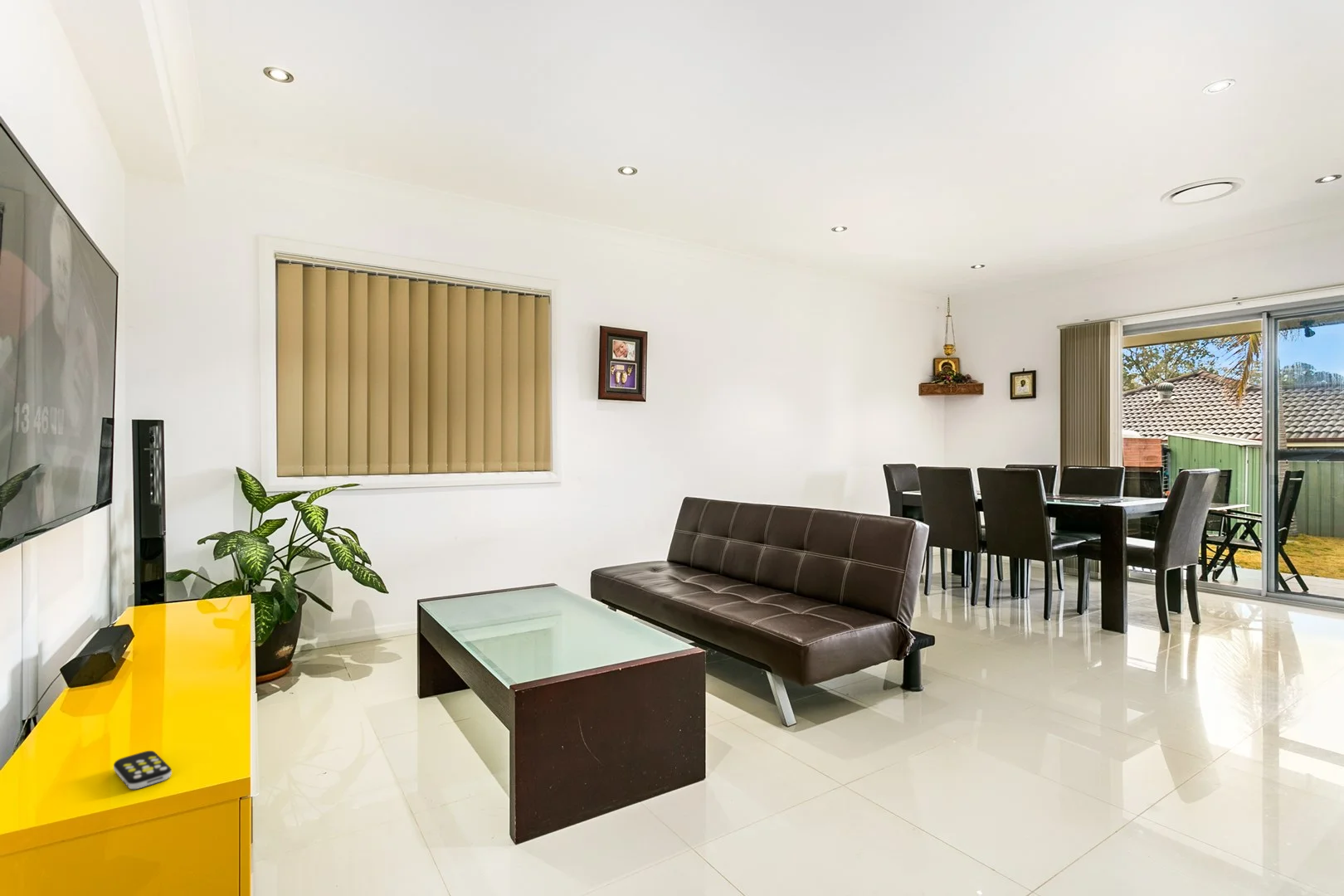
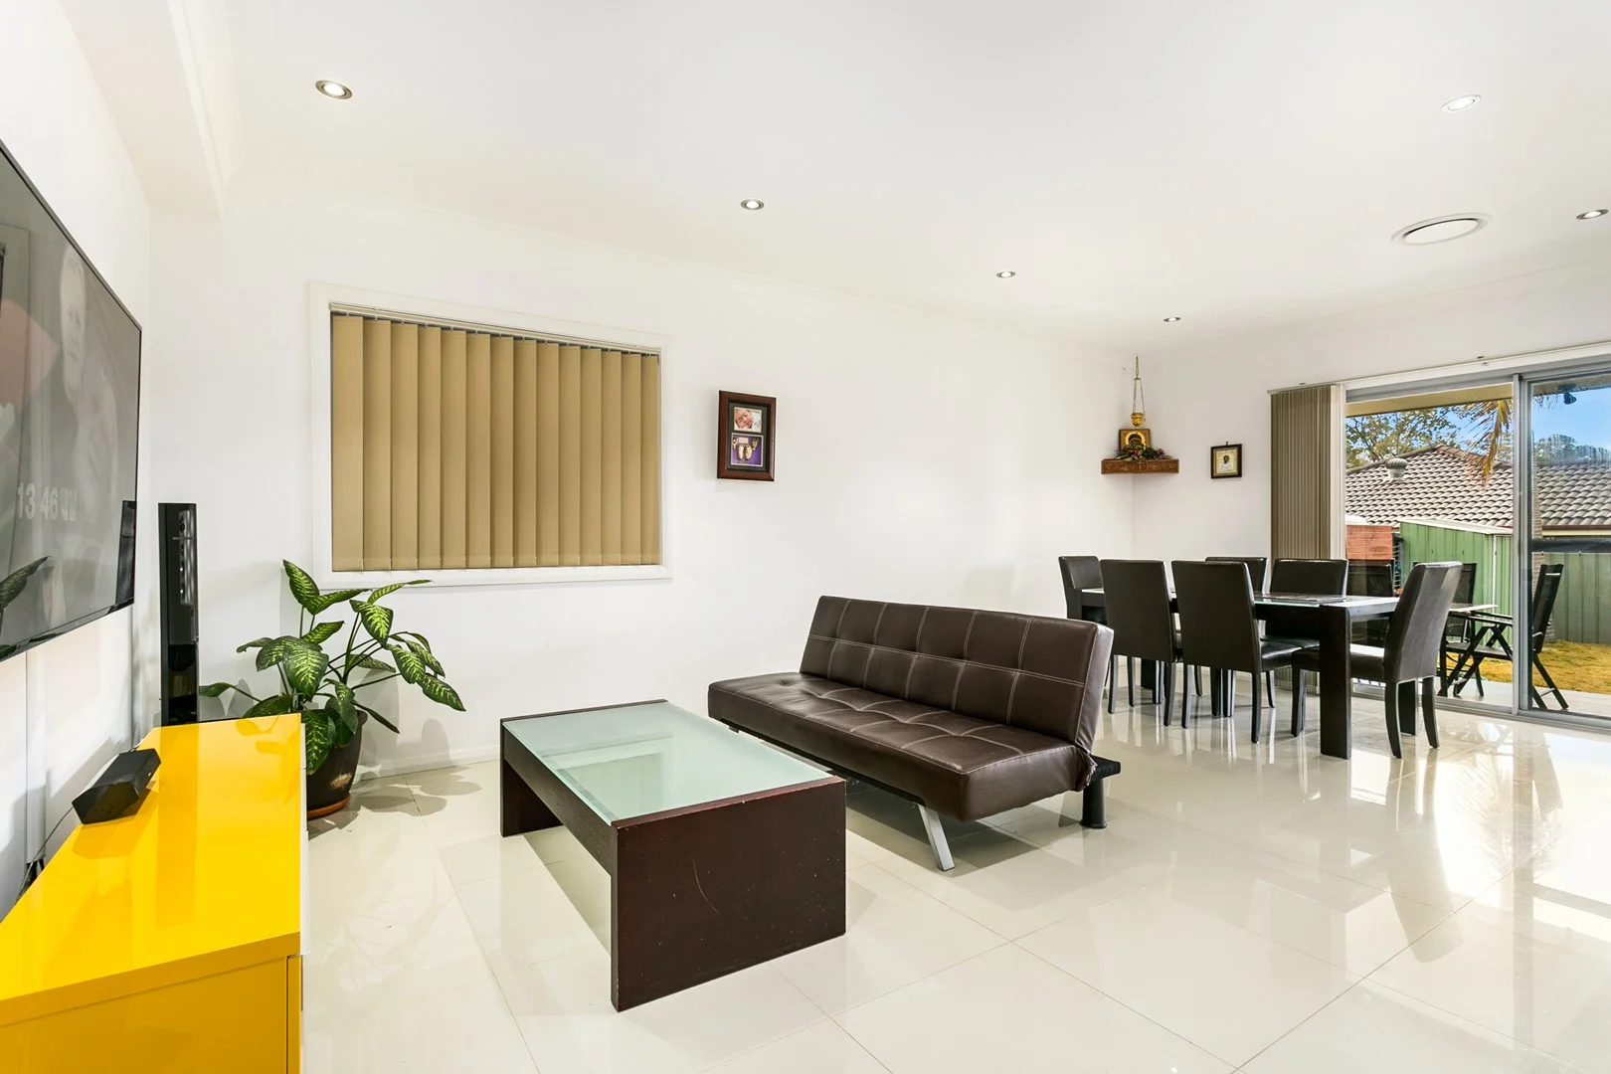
- remote control (142, 768)
